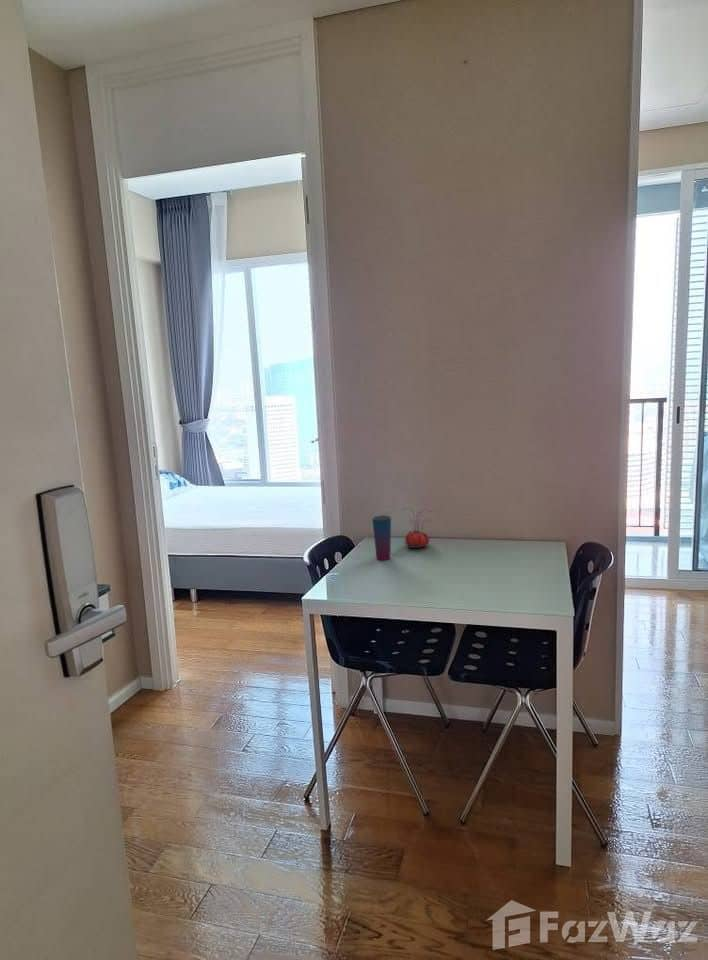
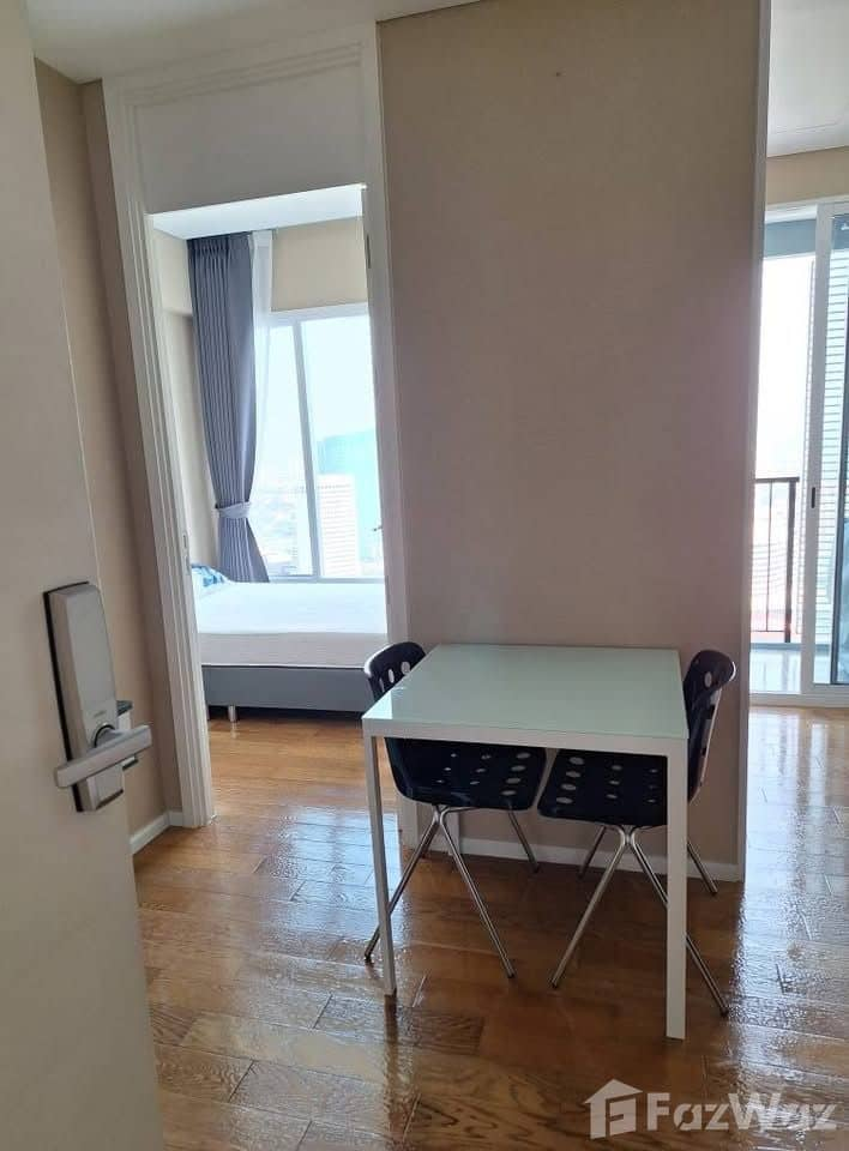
- cup (382, 537)
- flower (417, 527)
